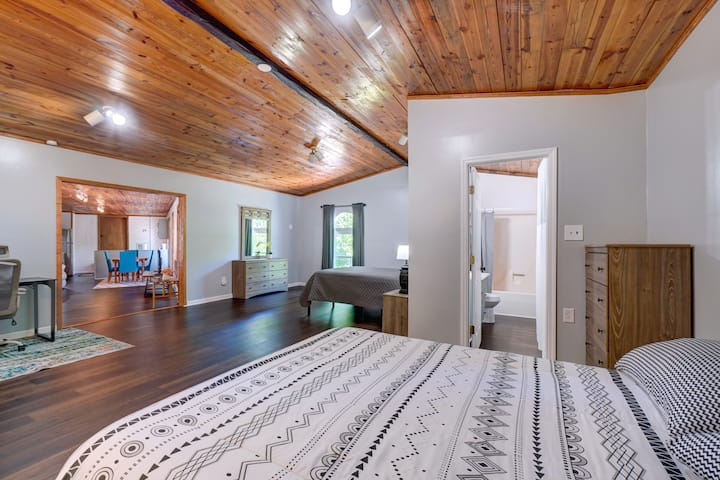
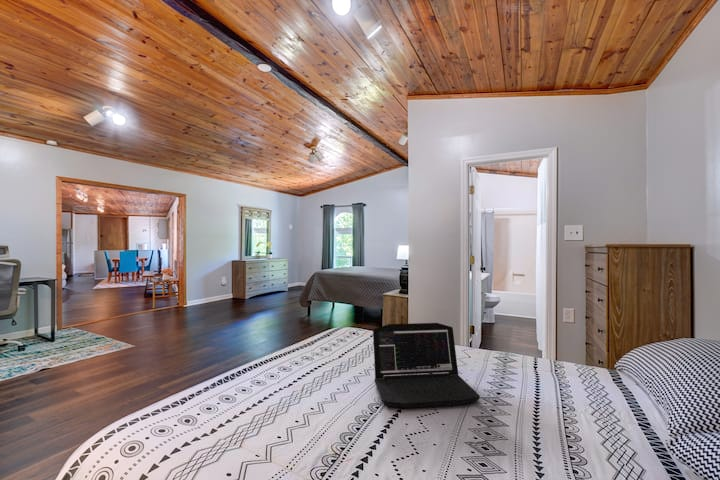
+ laptop (422, 360)
